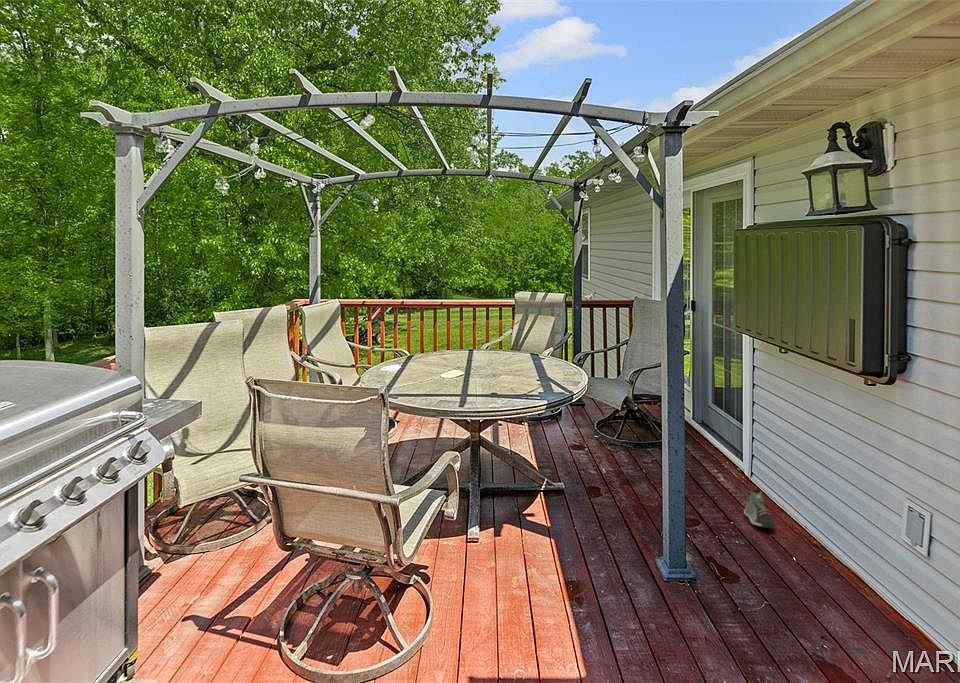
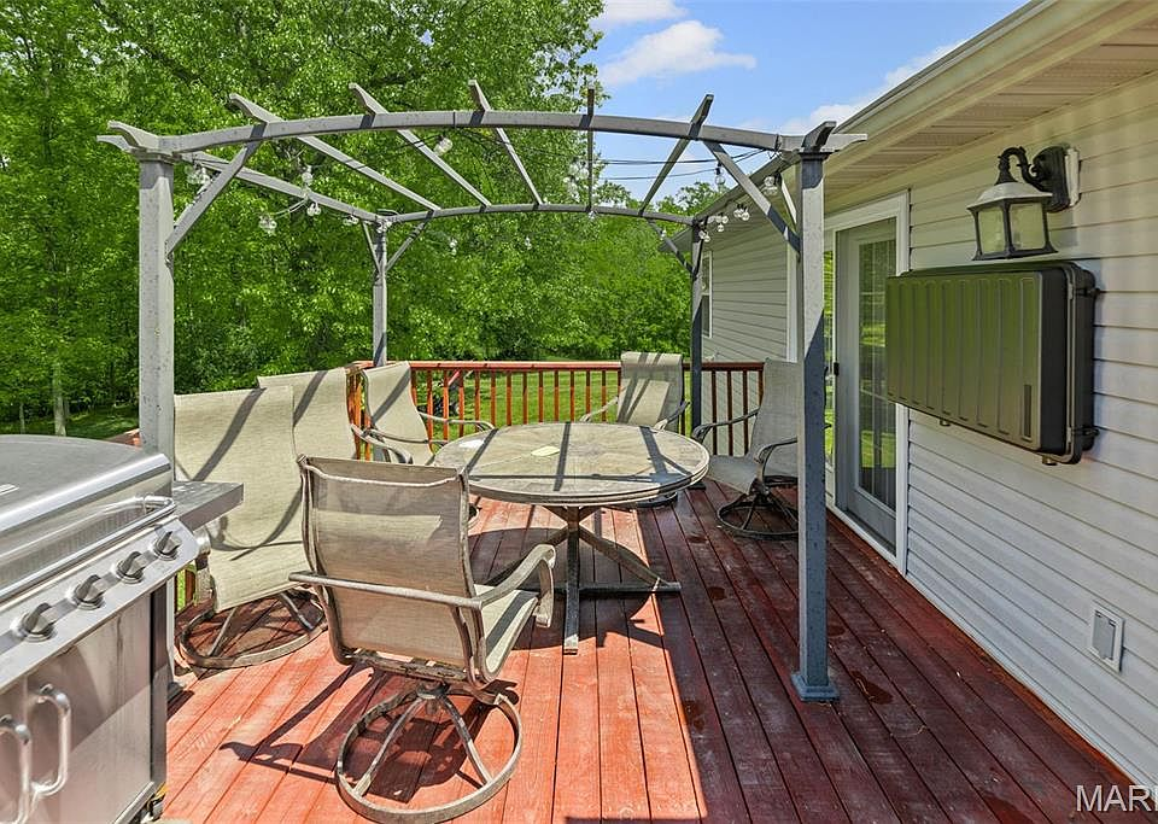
- sneaker (758, 506)
